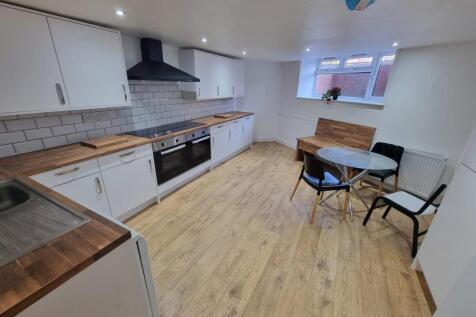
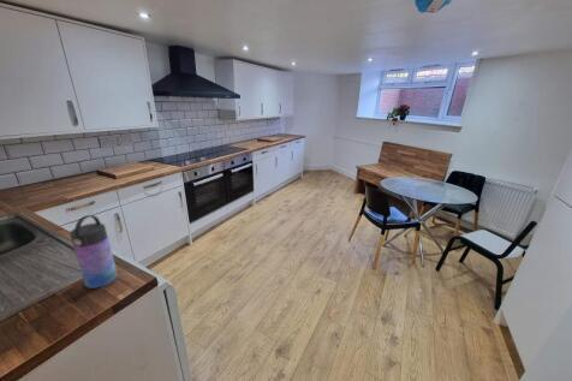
+ water bottle (93, 249)
